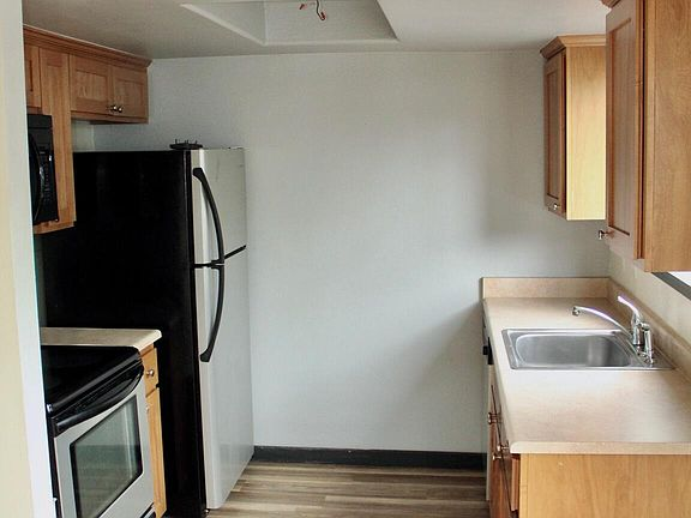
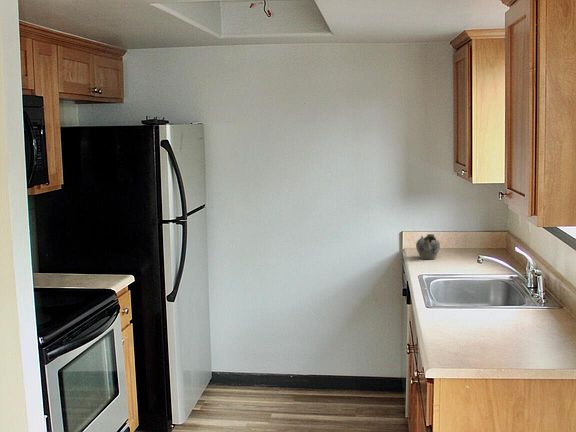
+ teapot (428, 247)
